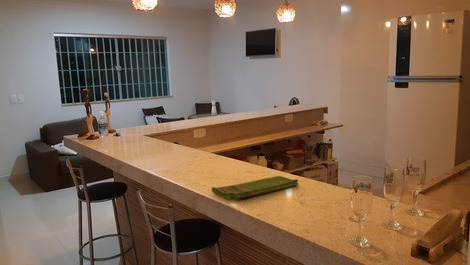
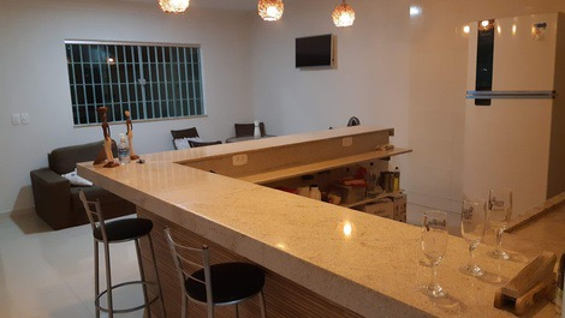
- dish towel (255, 185)
